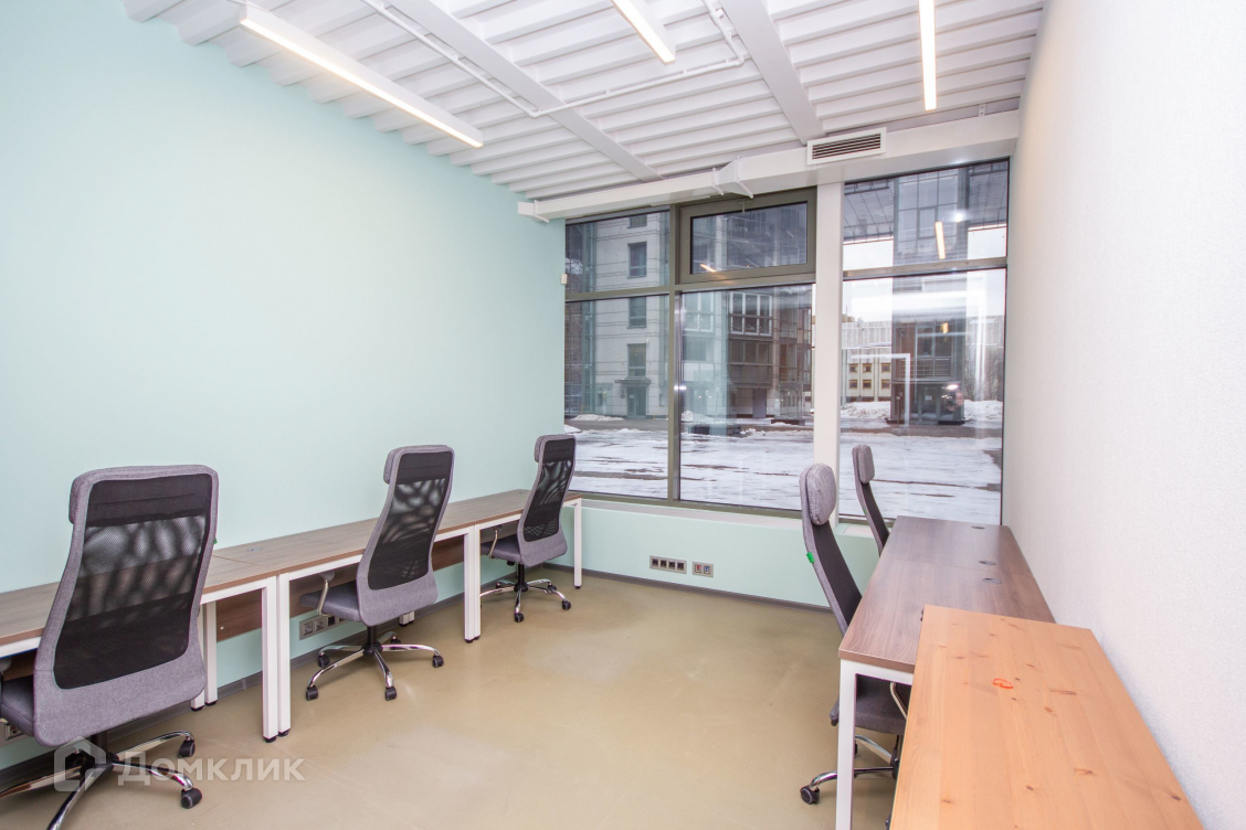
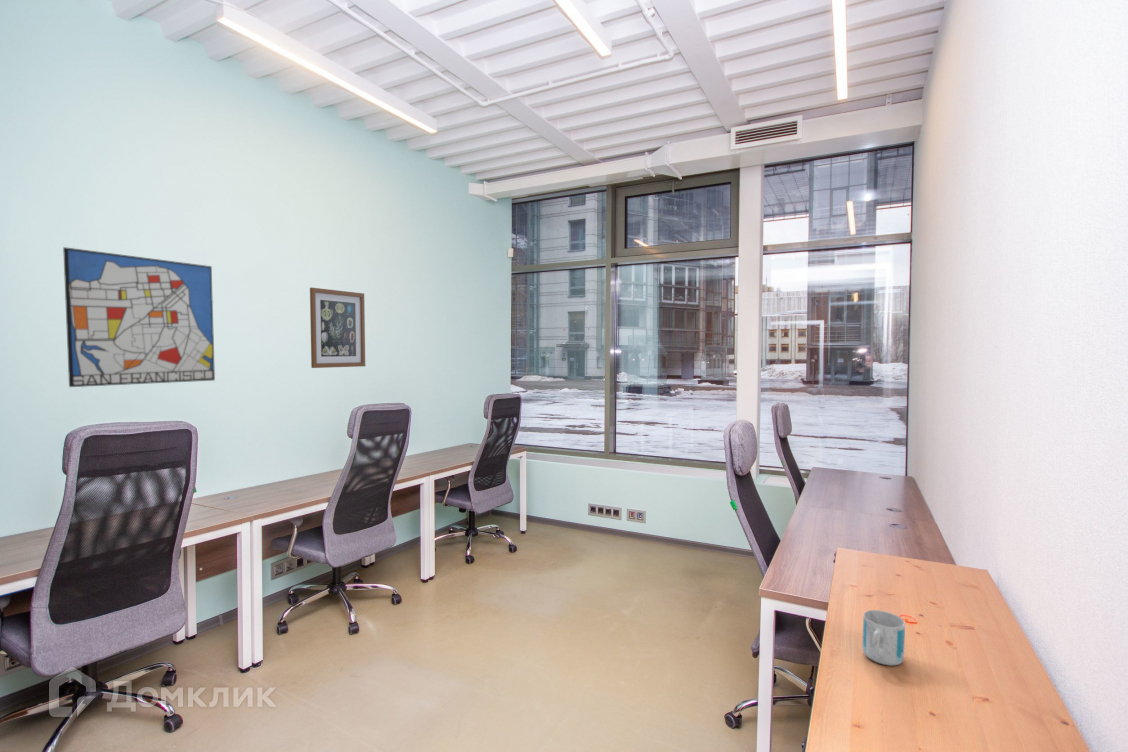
+ mug (883, 641)
+ wall art (147, 320)
+ wall art (339, 329)
